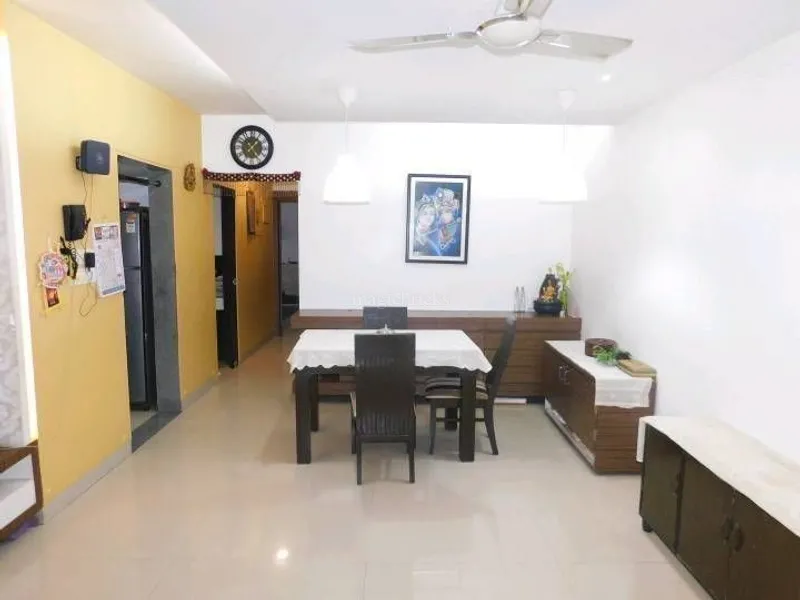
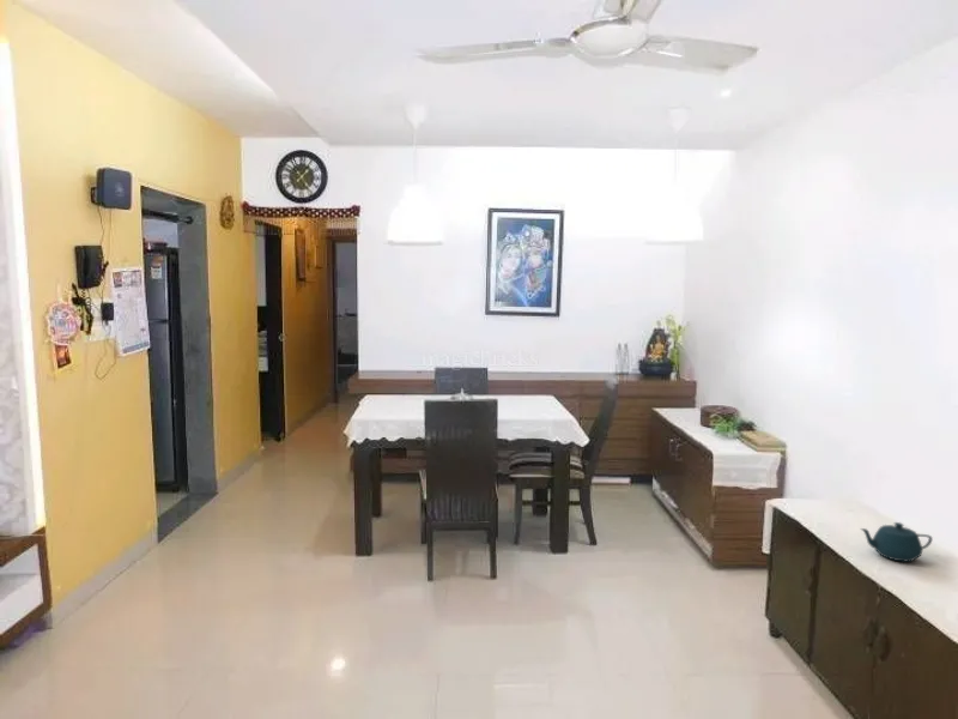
+ teapot (895, 539)
